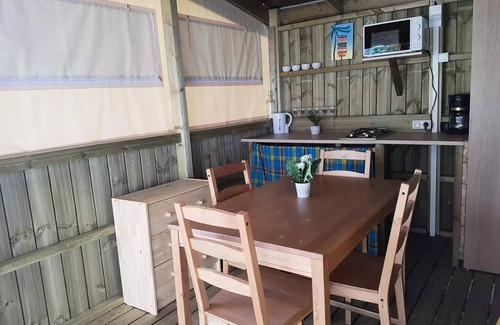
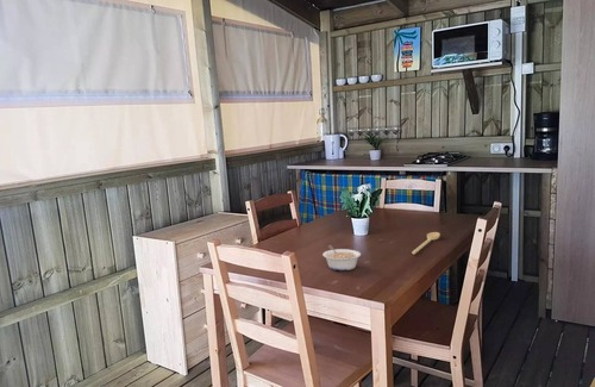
+ legume (340, 258)
+ spoon (425, 242)
